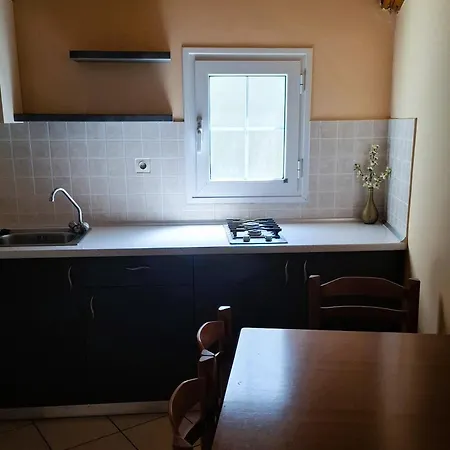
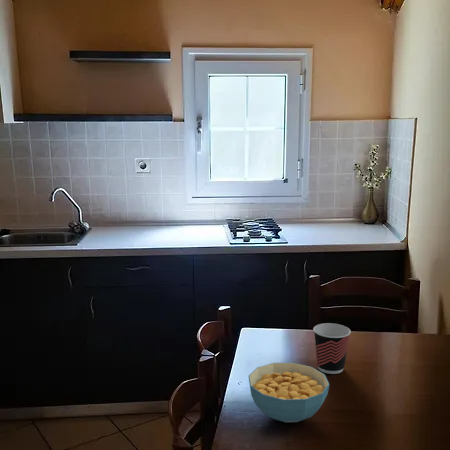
+ cup (331, 349)
+ cereal bowl (287, 398)
